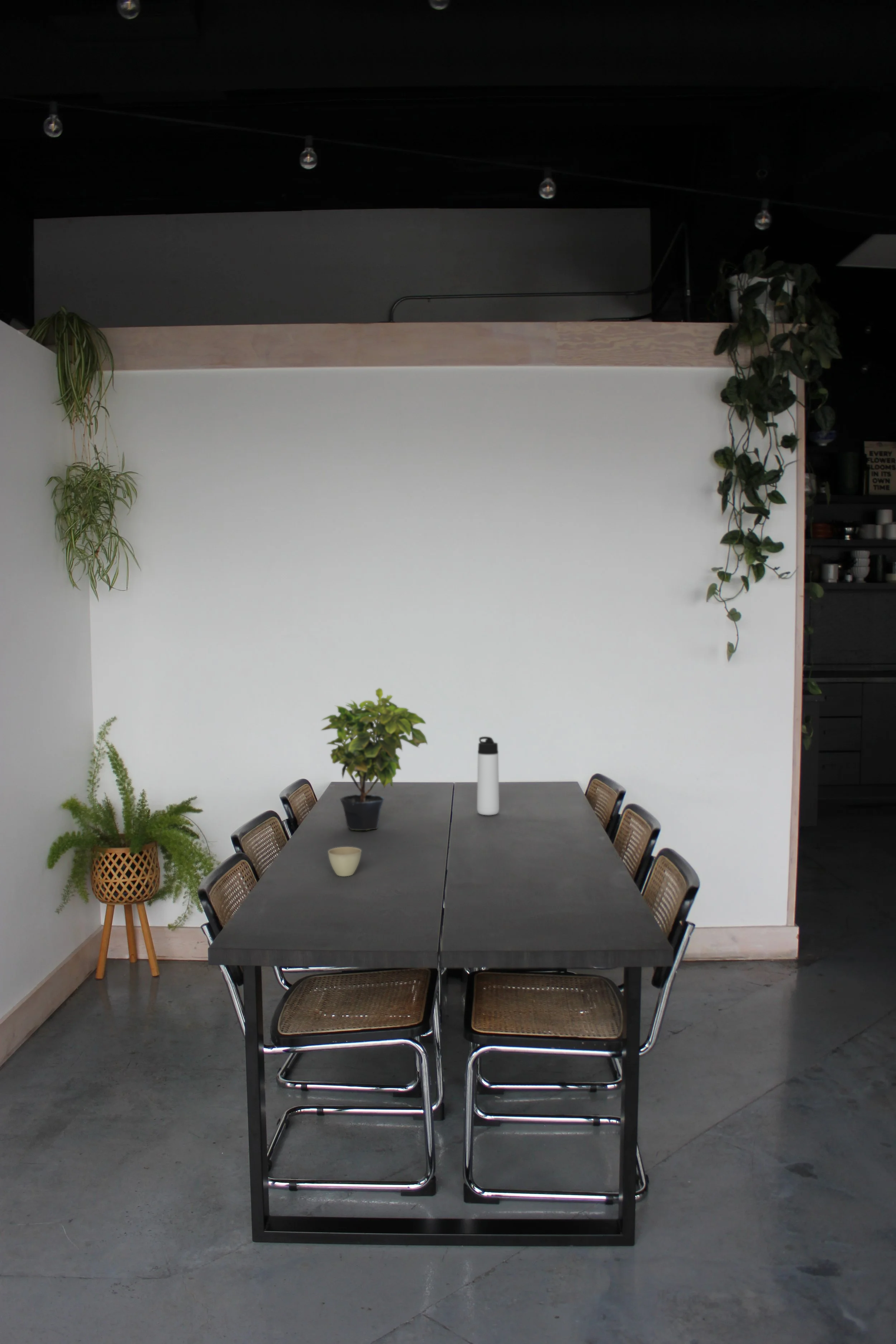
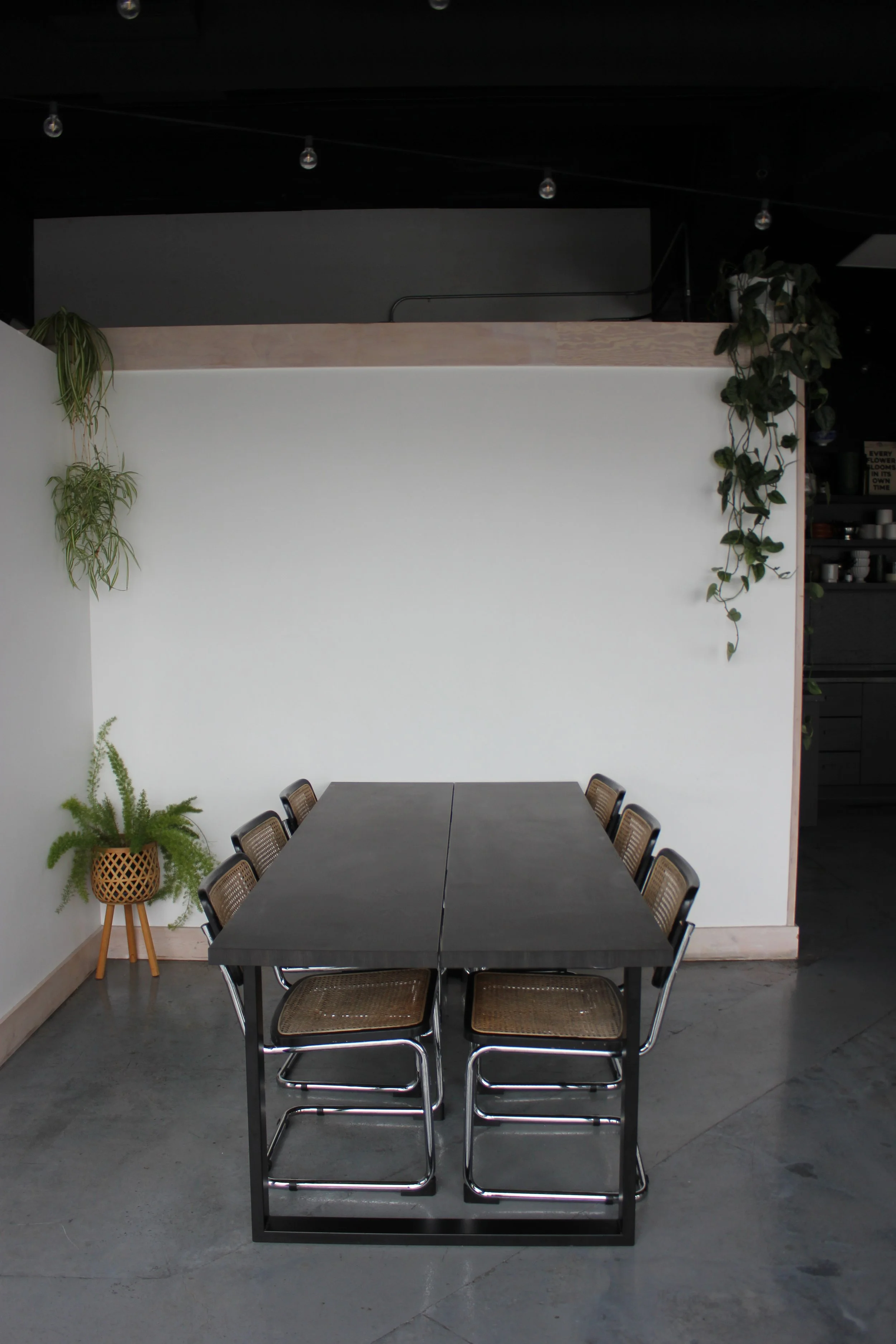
- potted plant (371, 759)
- flower pot (345, 862)
- thermos bottle (487, 775)
